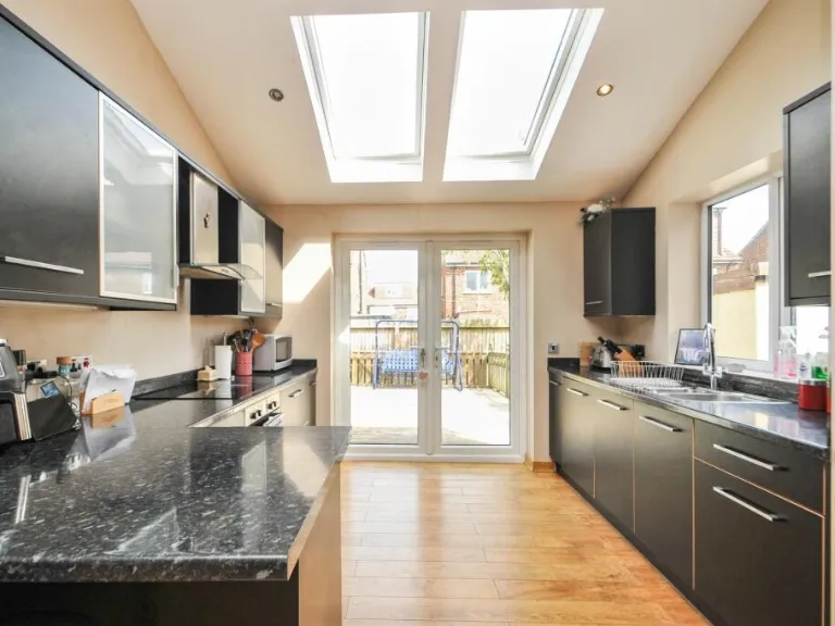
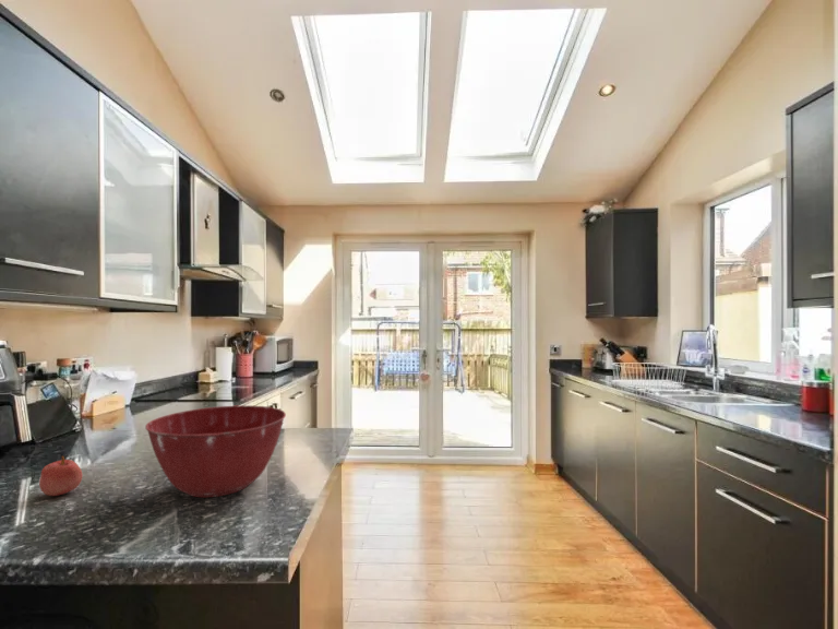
+ apple (59, 474)
+ mixing bowl (219, 451)
